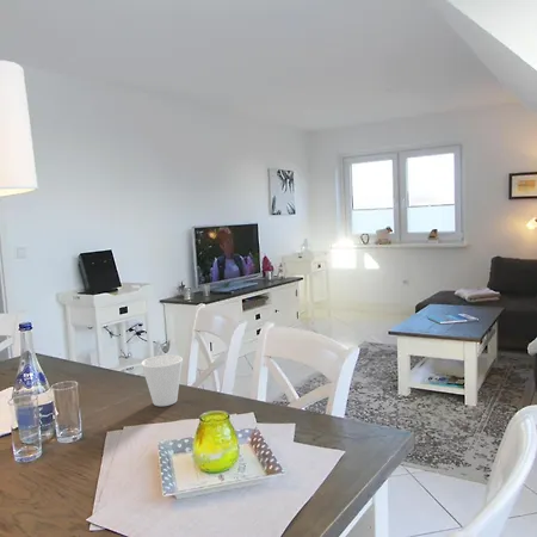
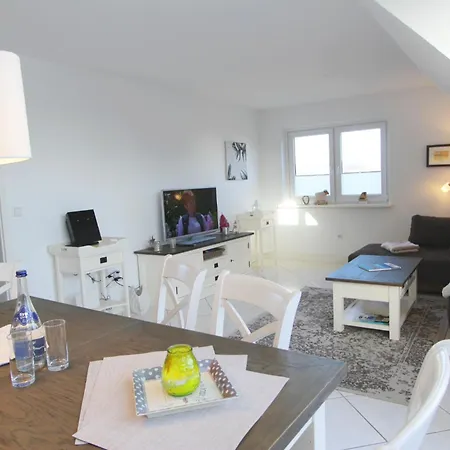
- cup (163, 381)
